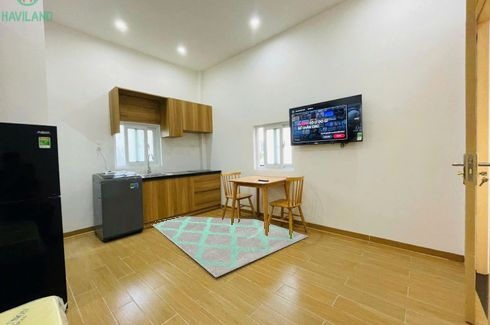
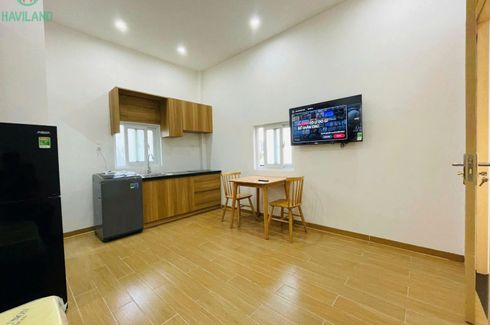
- rug (219, 228)
